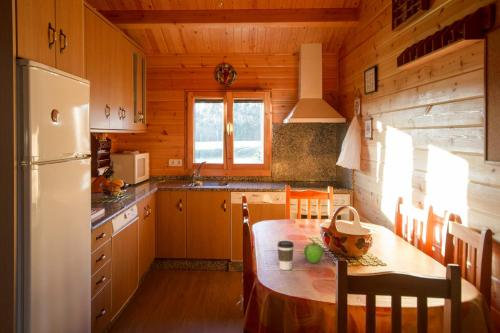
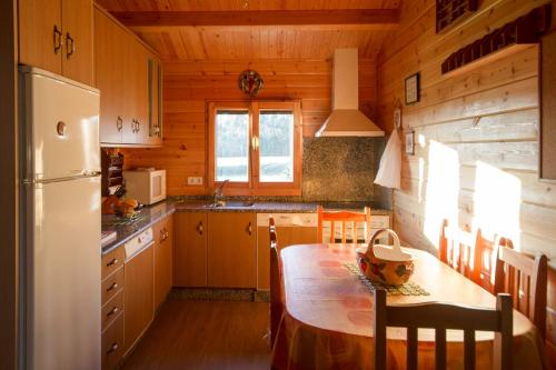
- fruit (313, 251)
- coffee cup (285, 255)
